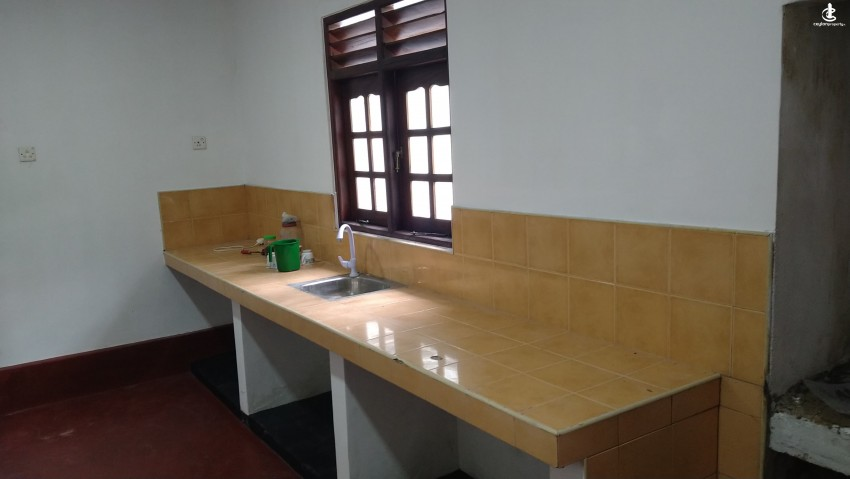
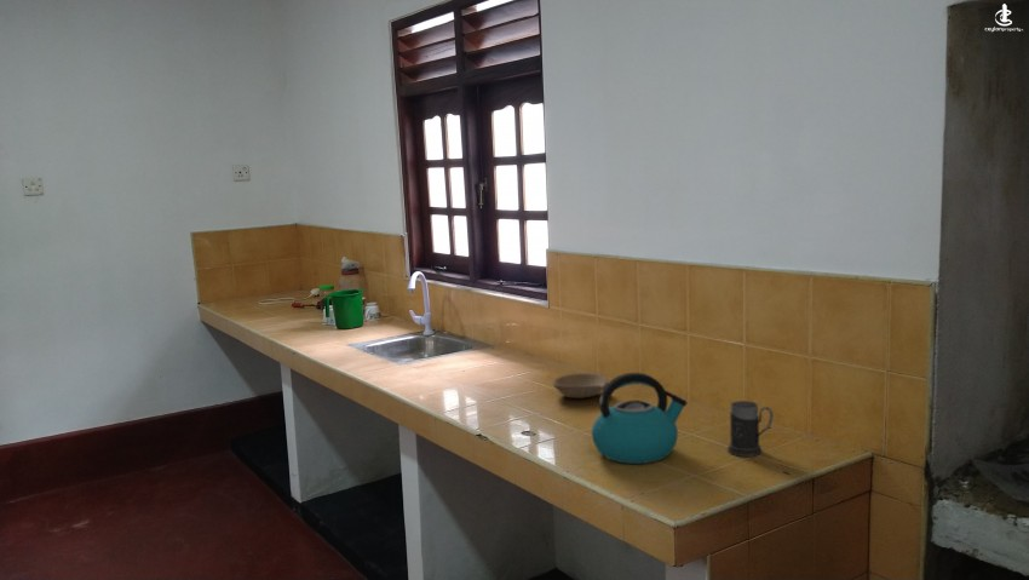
+ mug (751, 427)
+ bowl (580, 386)
+ kettle (639, 412)
